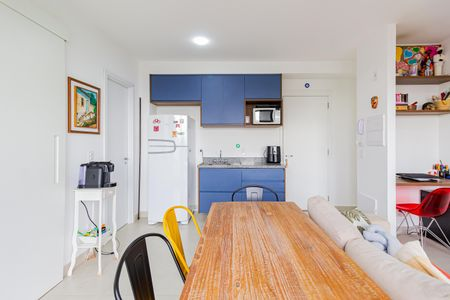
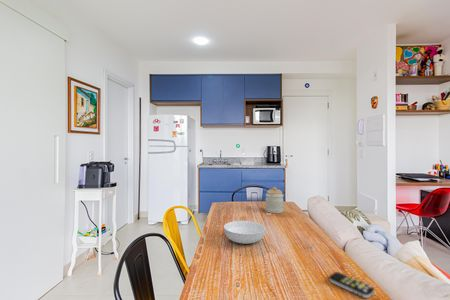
+ jar (274, 199)
+ remote control (350, 283)
+ serving bowl (244, 233)
